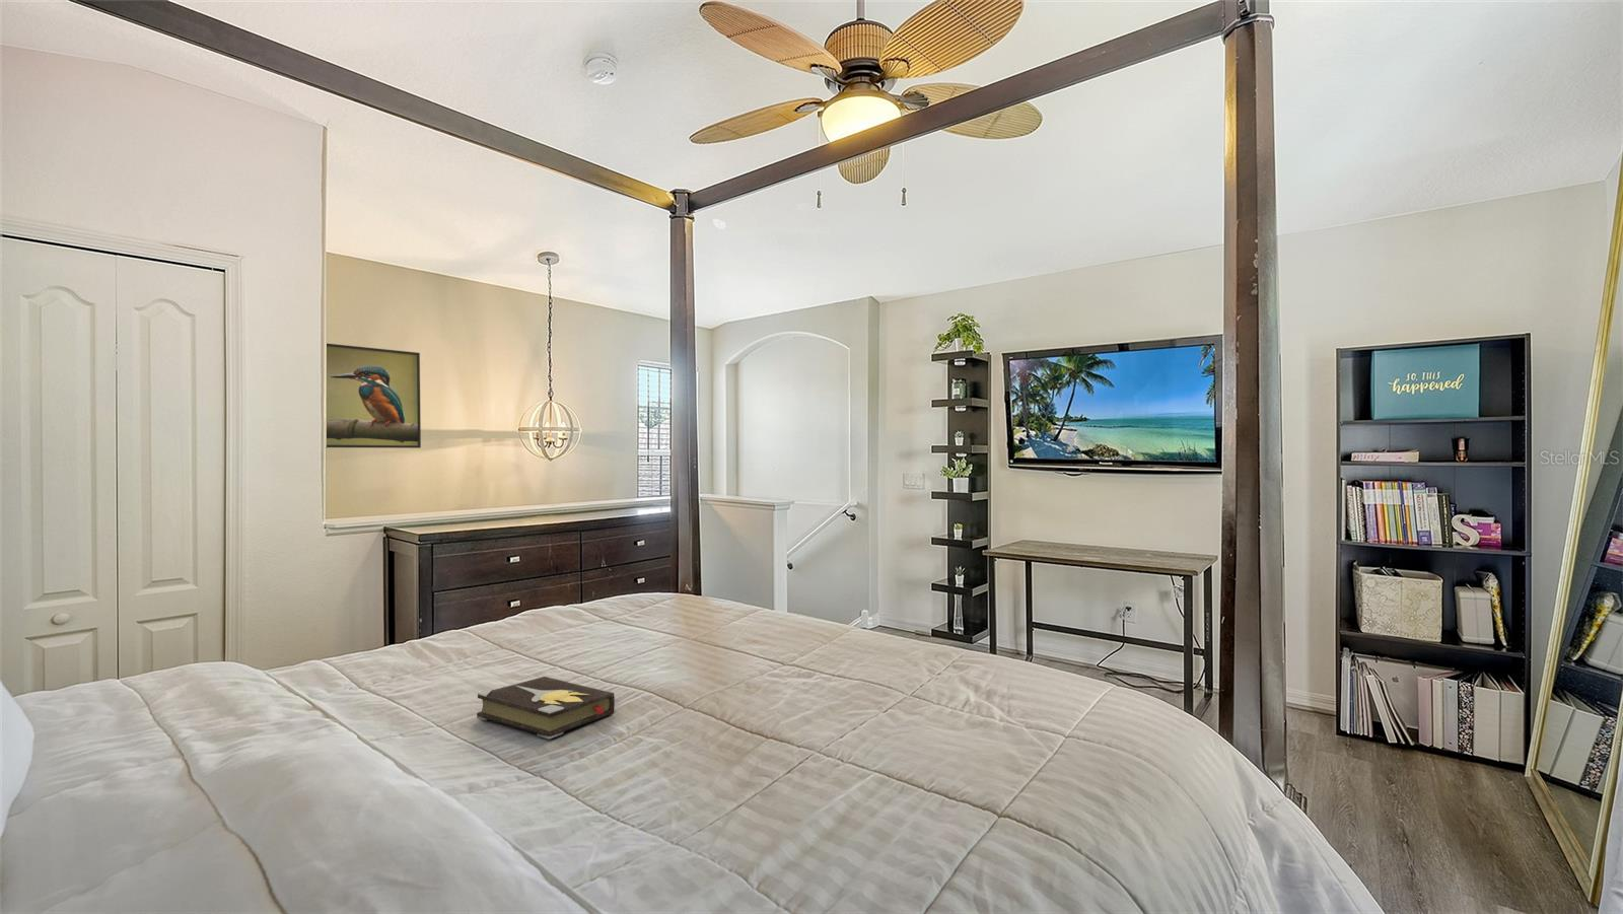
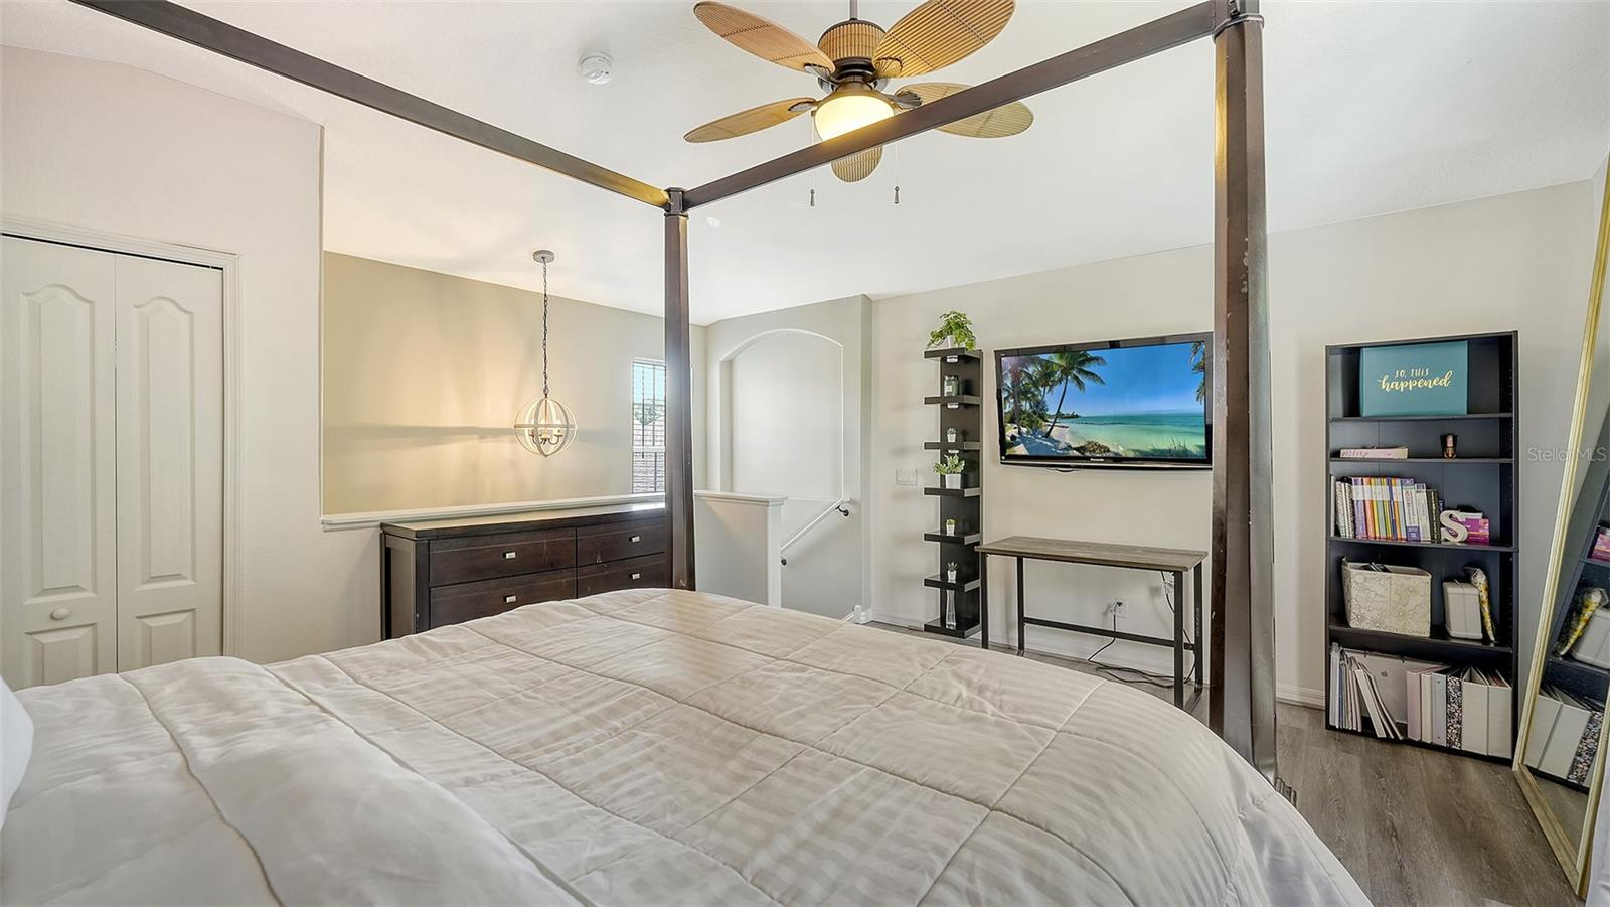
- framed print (366, 397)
- hardback book (546, 702)
